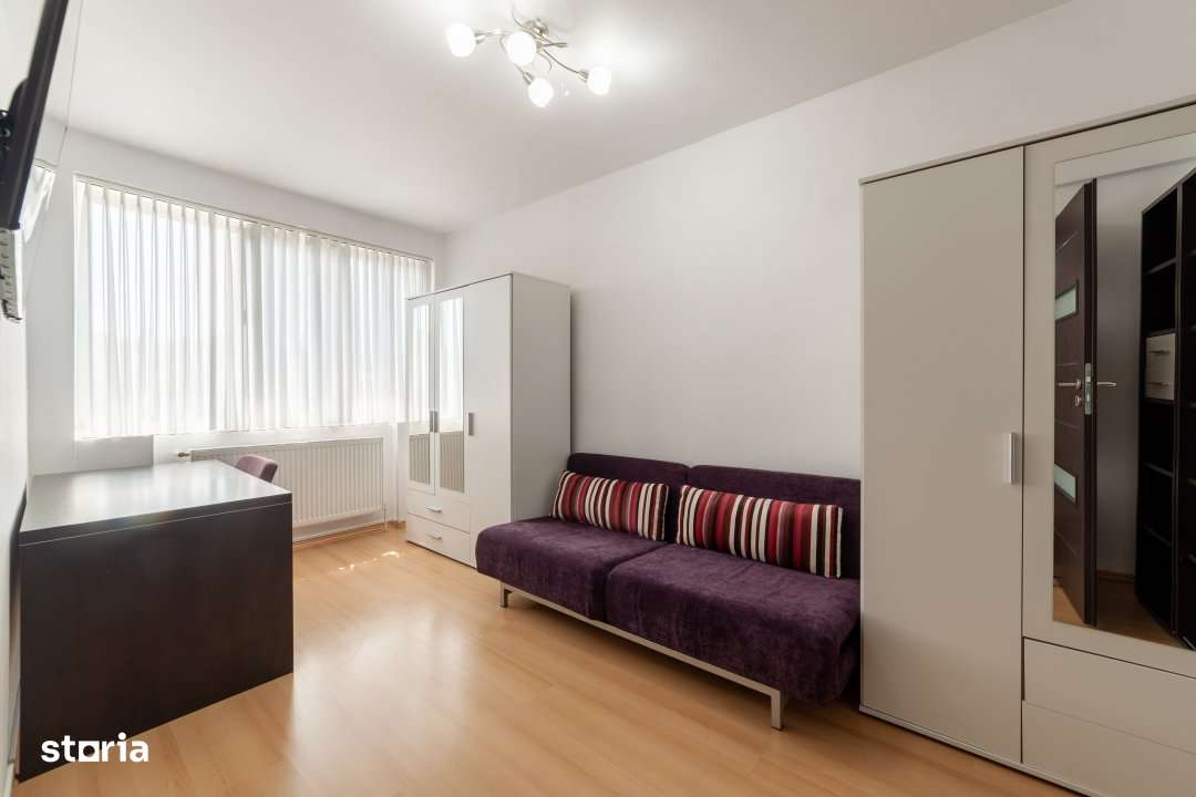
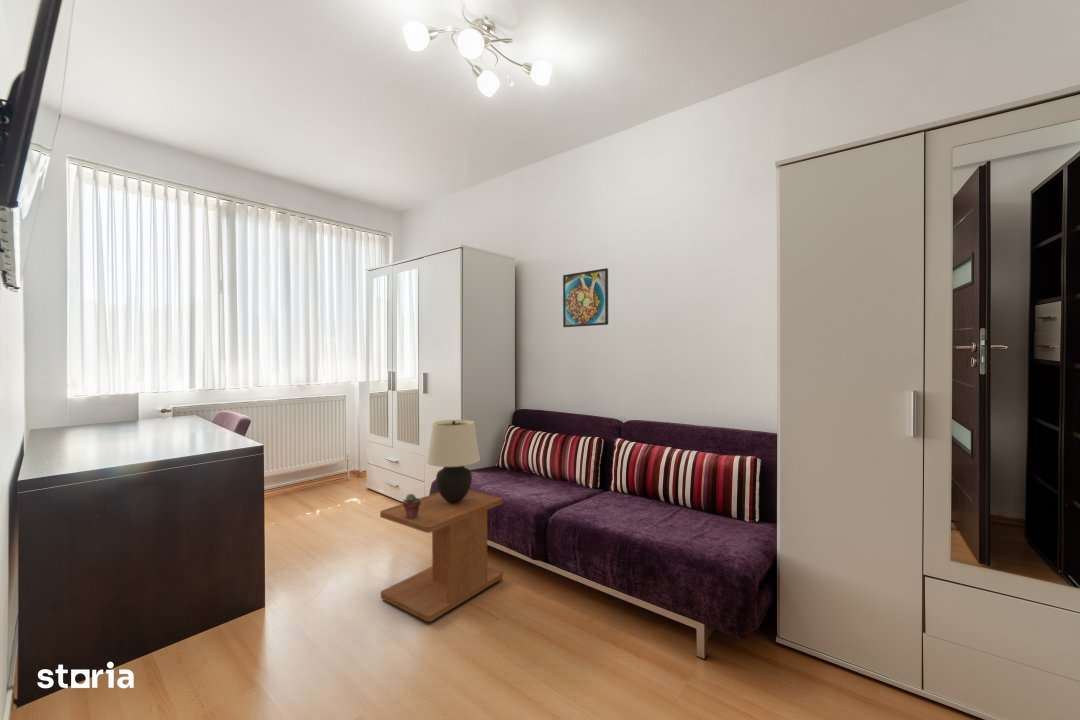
+ potted succulent (411, 504)
+ table lamp (453, 460)
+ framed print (584, 298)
+ side table (444, 546)
